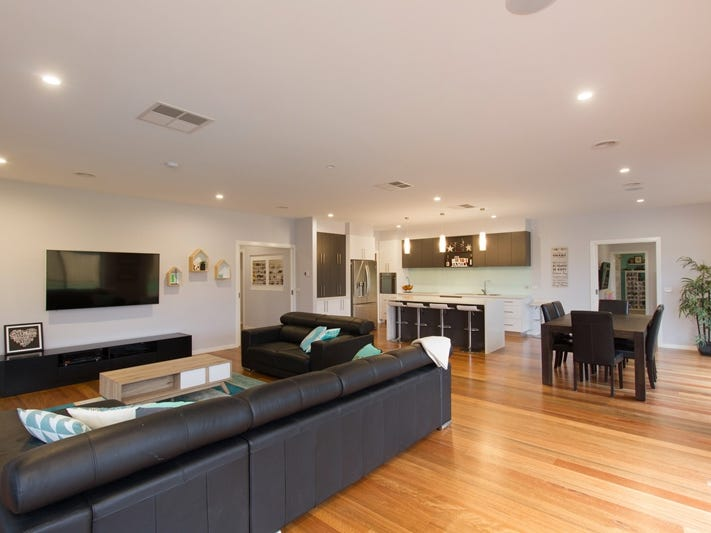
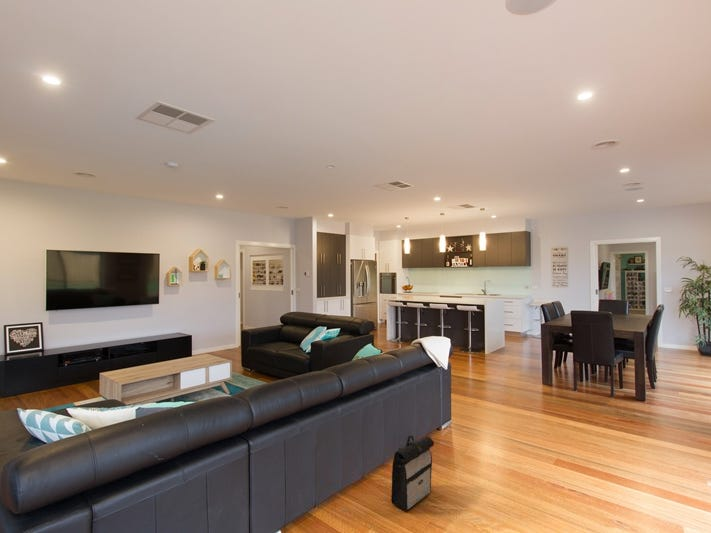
+ backpack (412, 467)
